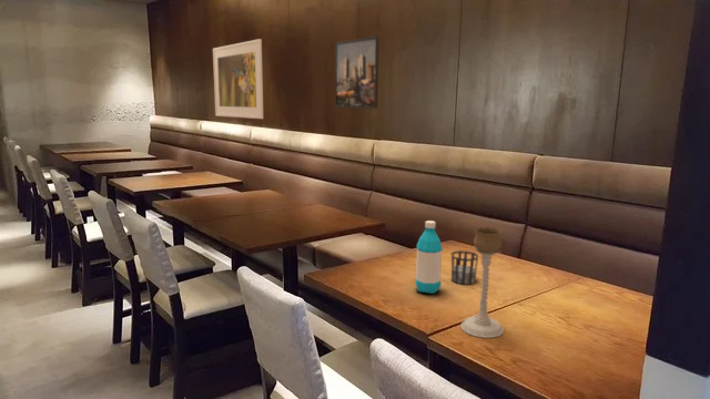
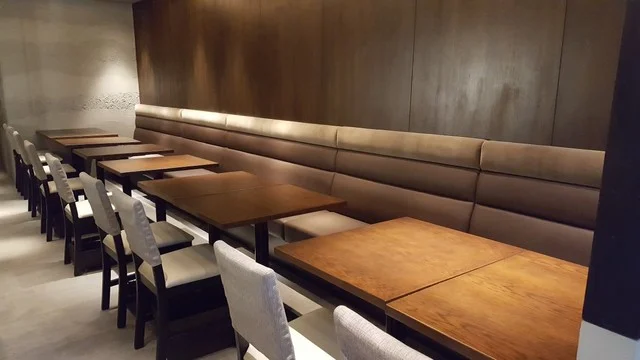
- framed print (355, 74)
- cup (464, 267)
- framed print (236, 81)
- candle holder (485, 280)
- water bottle (428, 256)
